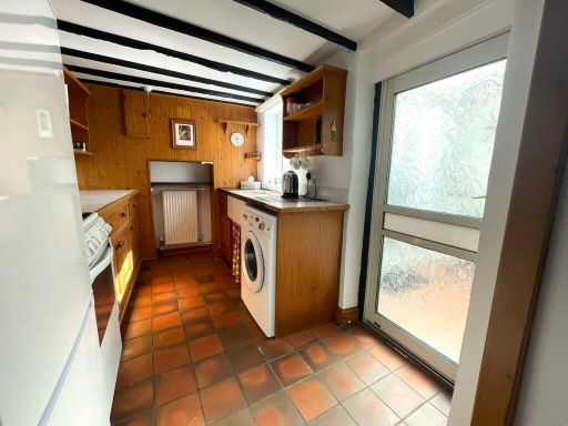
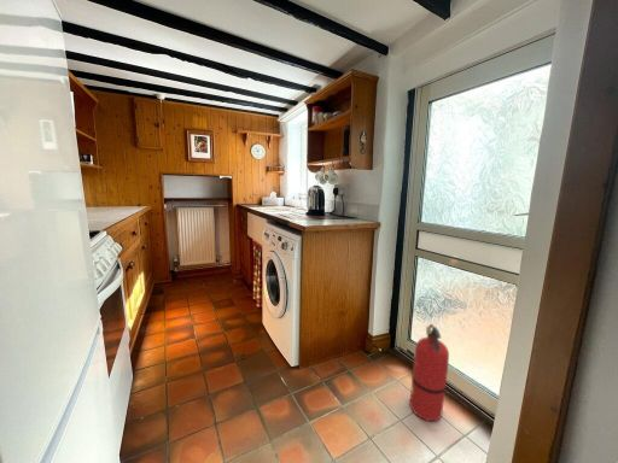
+ fire extinguisher (430, 368)
